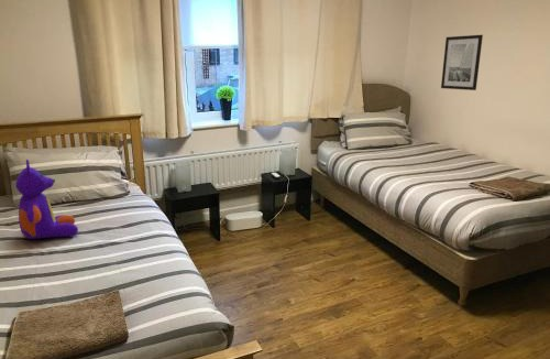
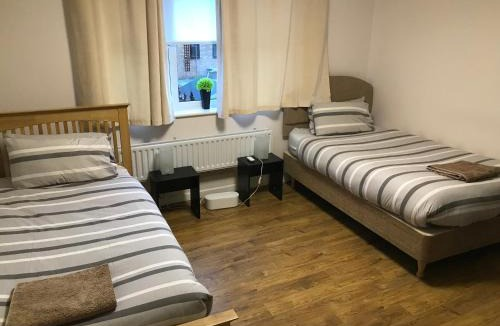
- wall art (460, 63)
- stuffed bear (45, 198)
